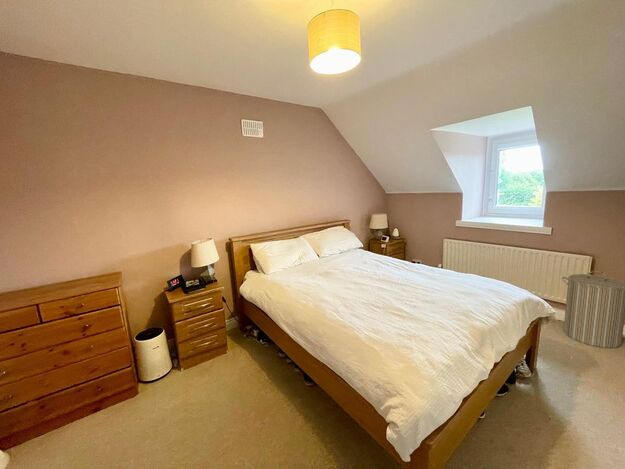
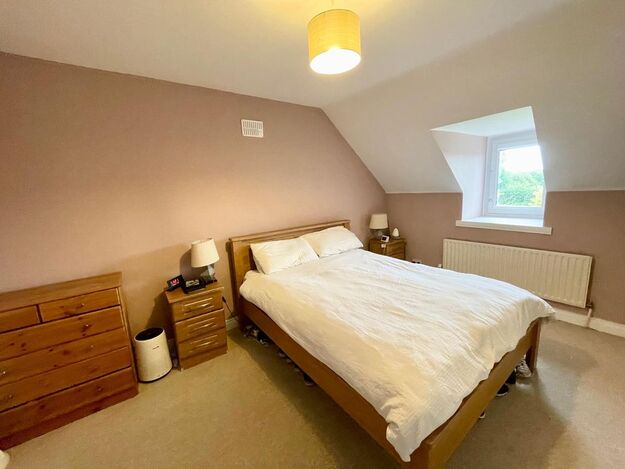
- laundry hamper (594, 304)
